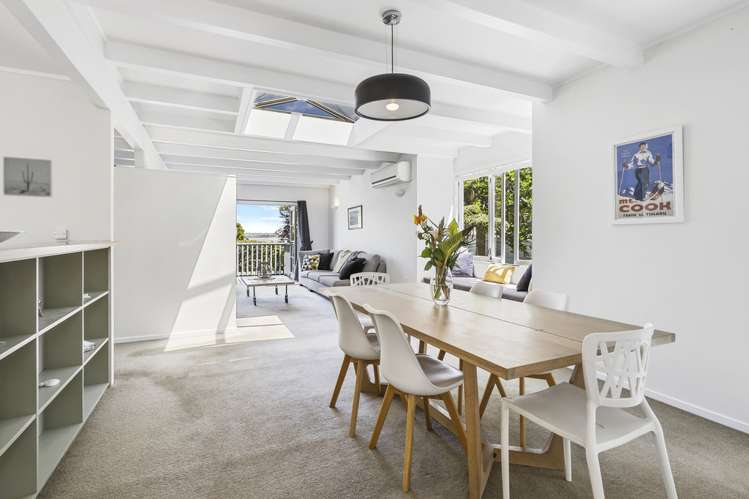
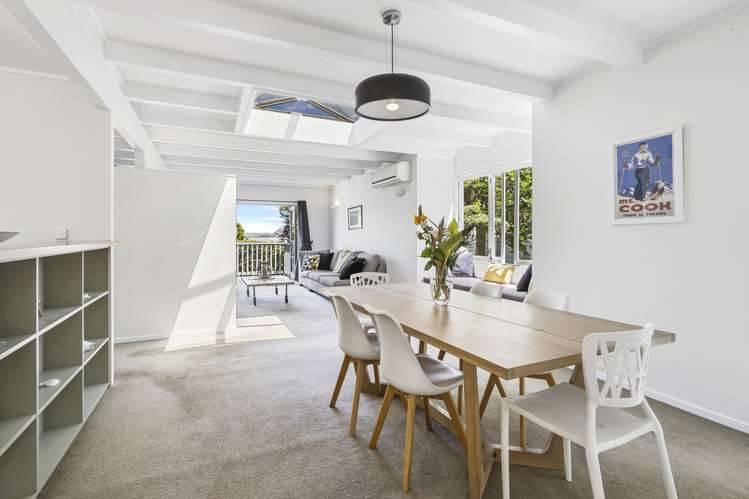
- wall art (28, 177)
